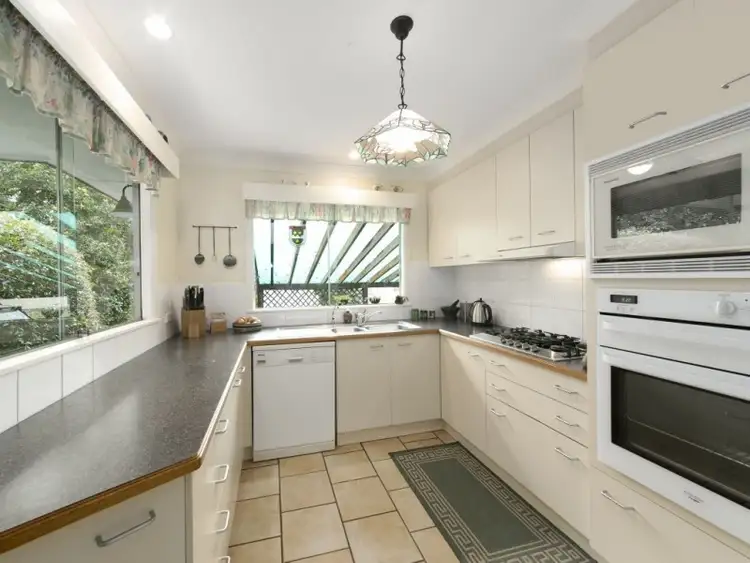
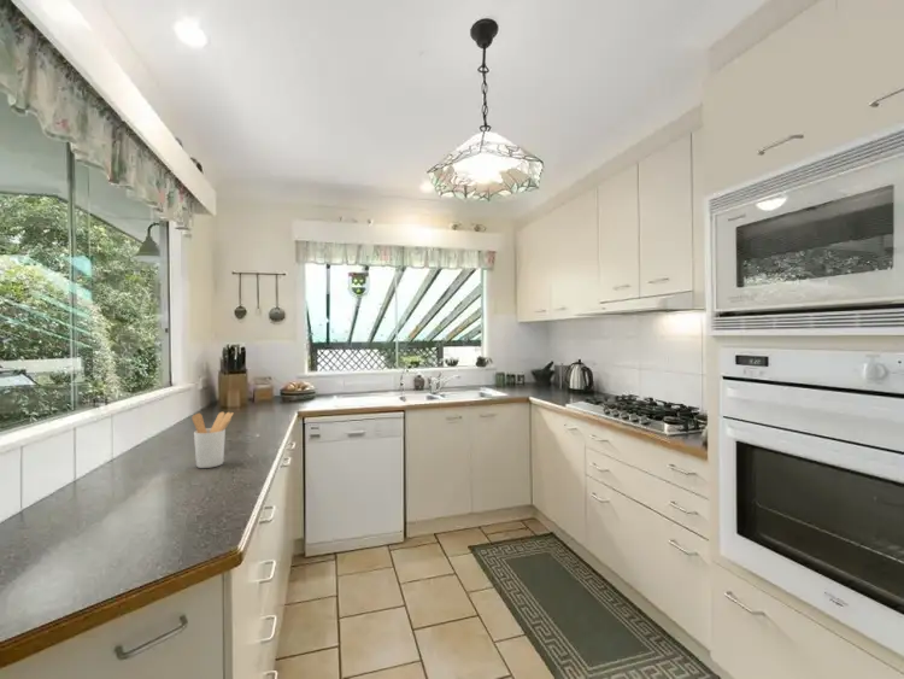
+ utensil holder (215, 437)
